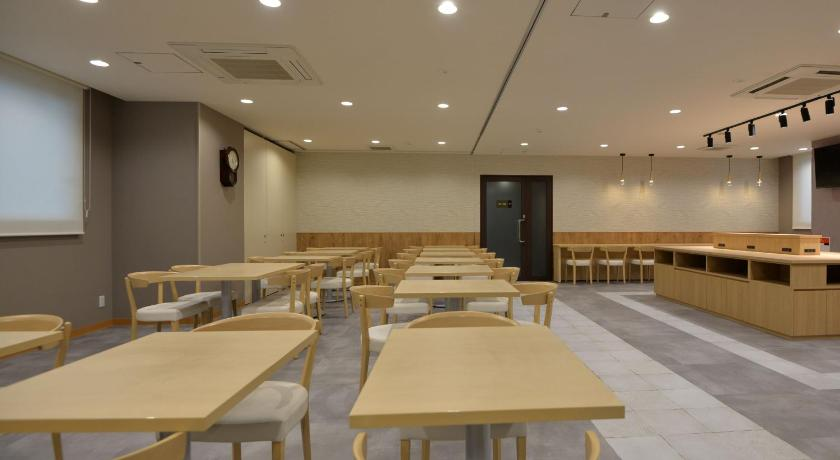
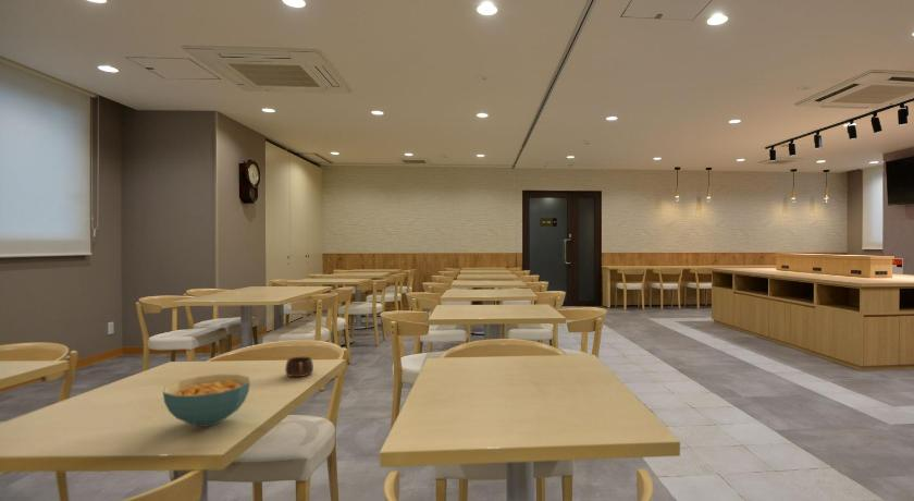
+ cereal bowl (208, 403)
+ cup (298, 367)
